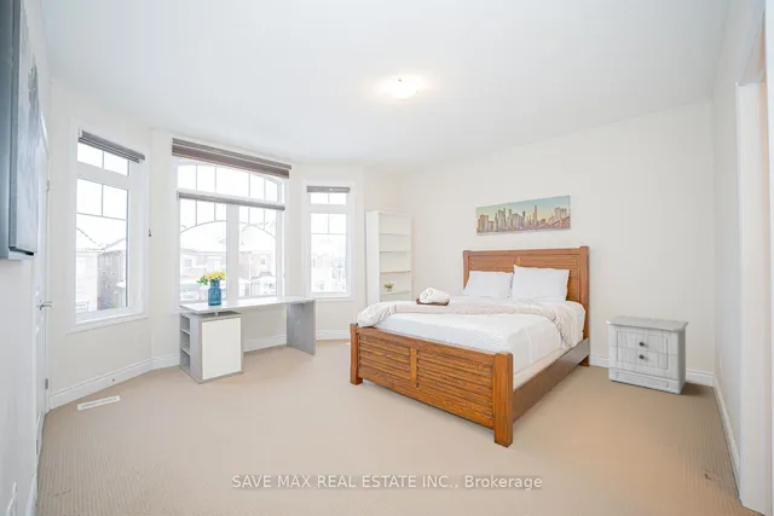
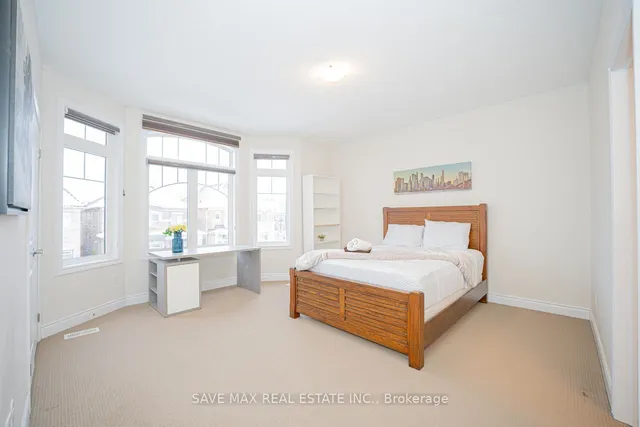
- nightstand (646, 350)
